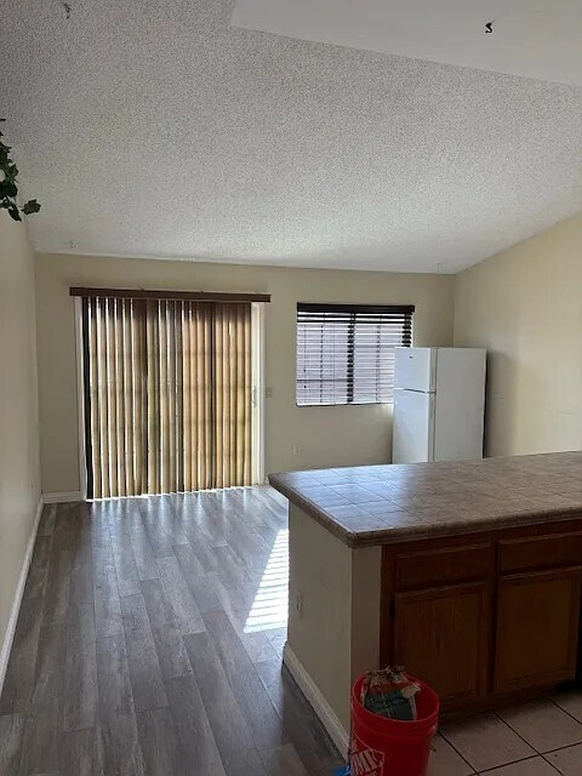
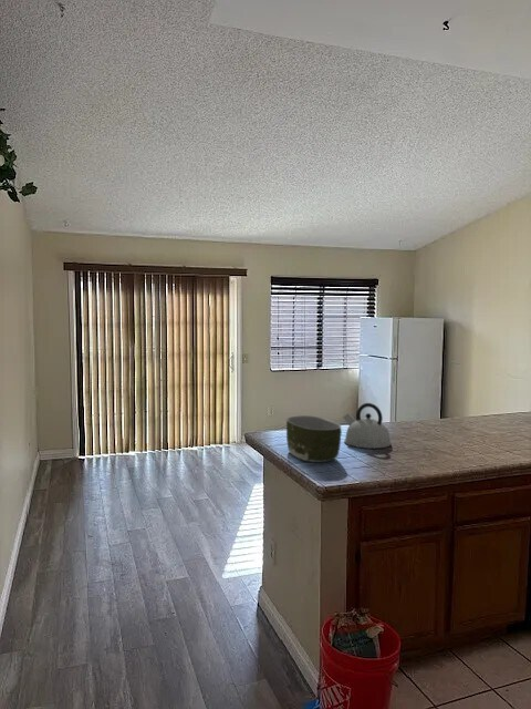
+ bowl (311, 439)
+ kettle (365, 422)
